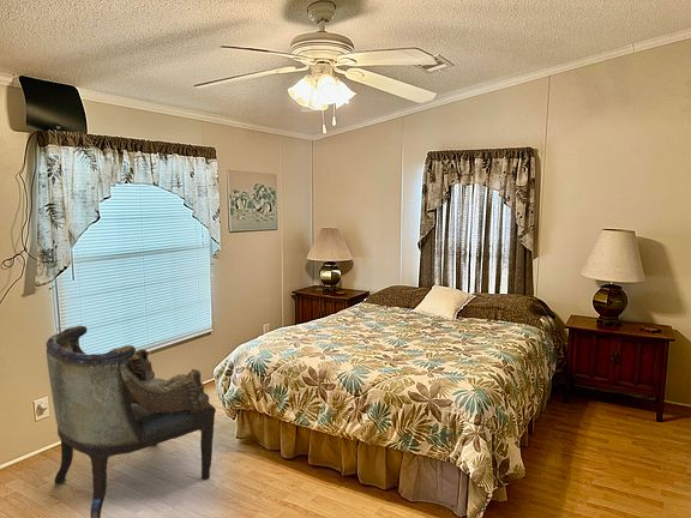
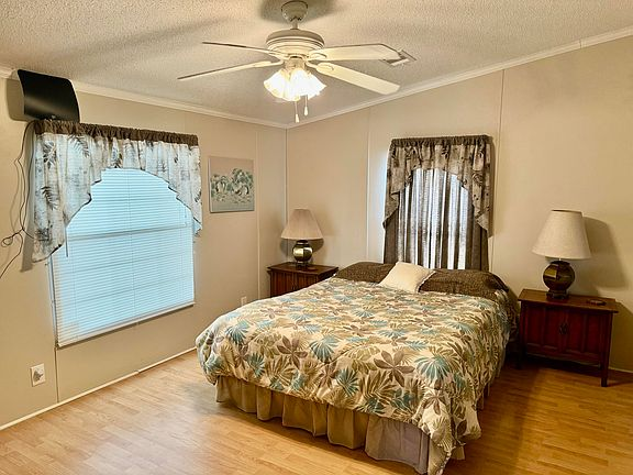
- armchair (137, 403)
